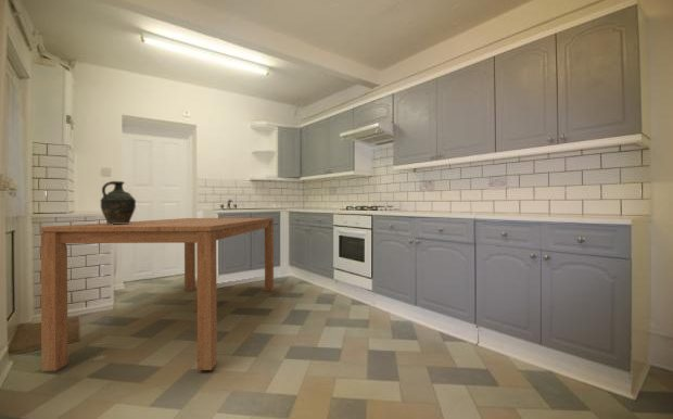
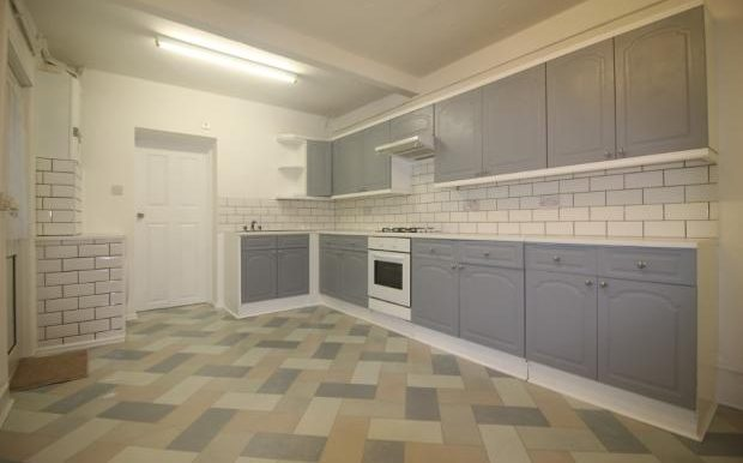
- ceramic jug (118, 202)
- dining table (194, 268)
